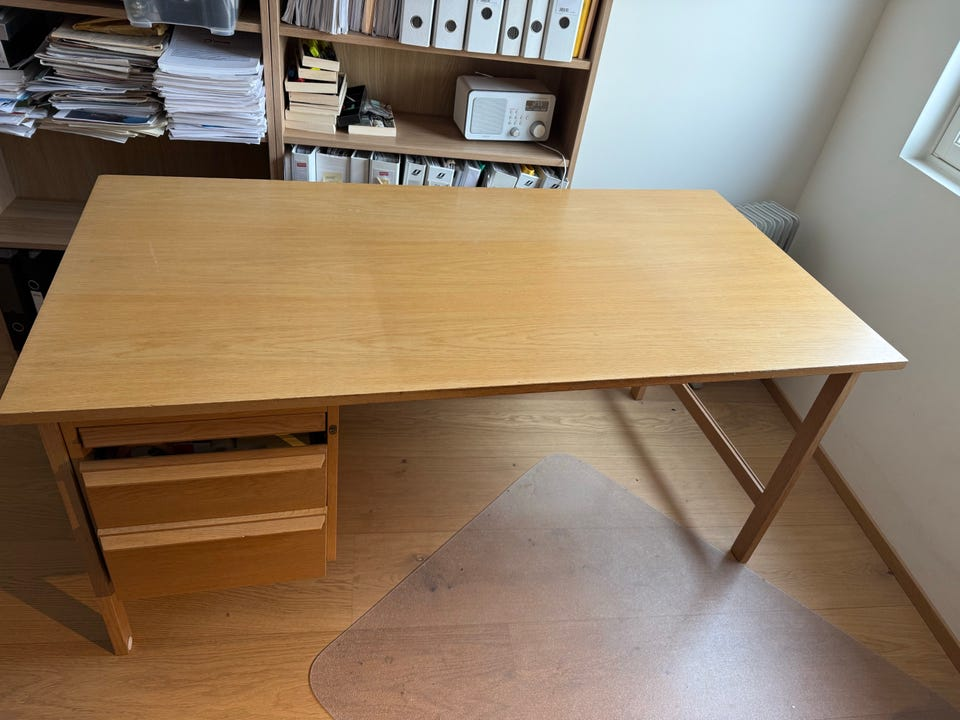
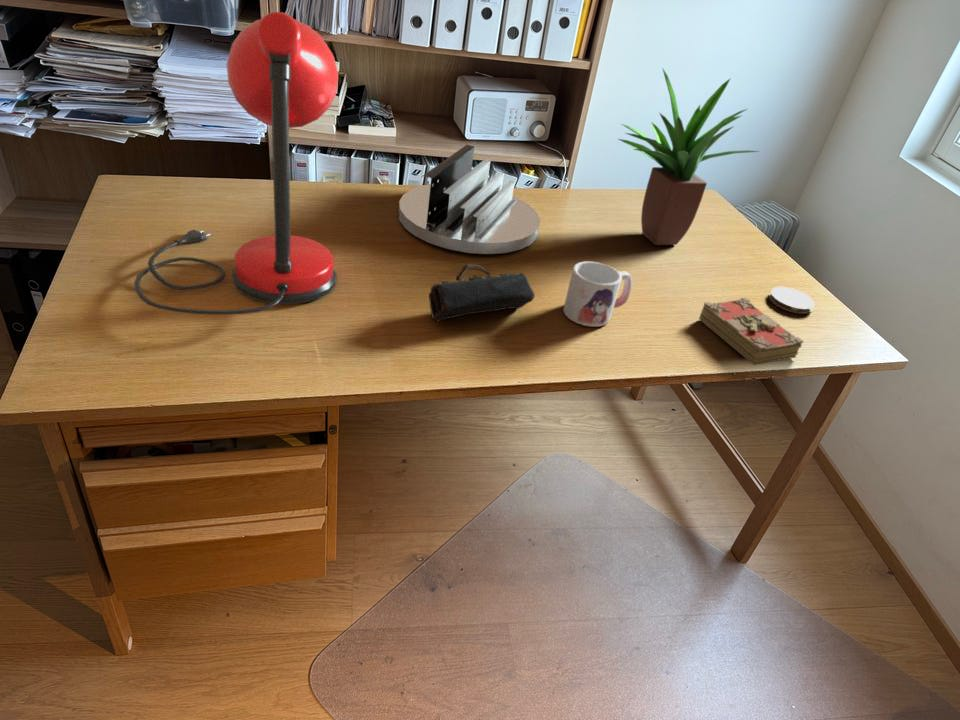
+ desk lamp (272, 147)
+ pencil case (482, 295)
+ desk organizer (472, 194)
+ potted plant (670, 161)
+ mug (600, 292)
+ coaster (791, 299)
+ book (750, 328)
